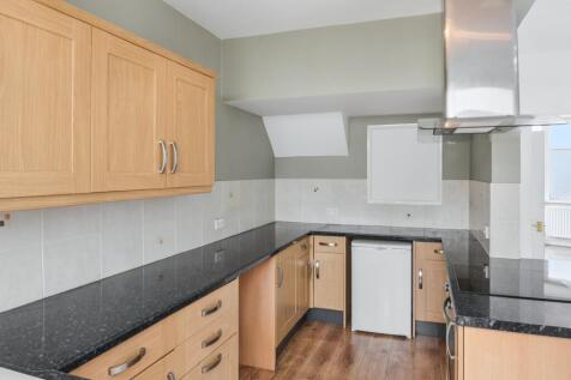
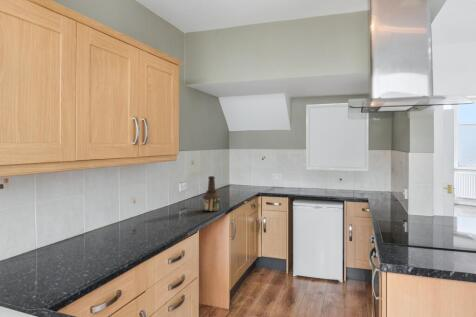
+ bottle (211, 193)
